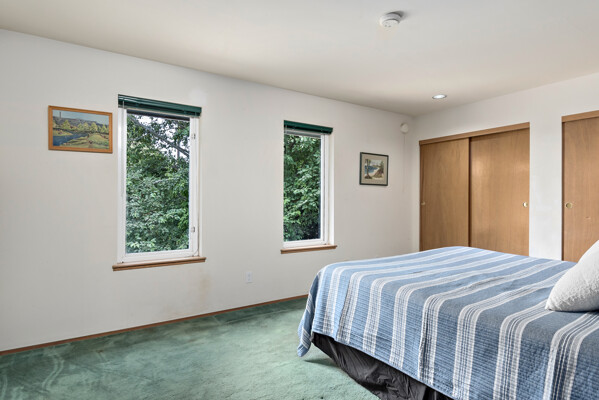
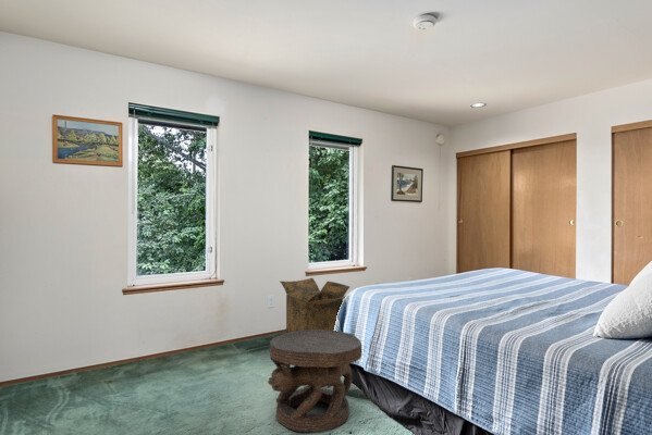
+ cardboard box (318, 311)
+ carved stool (312, 375)
